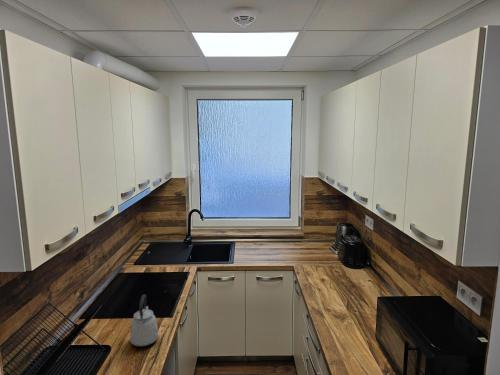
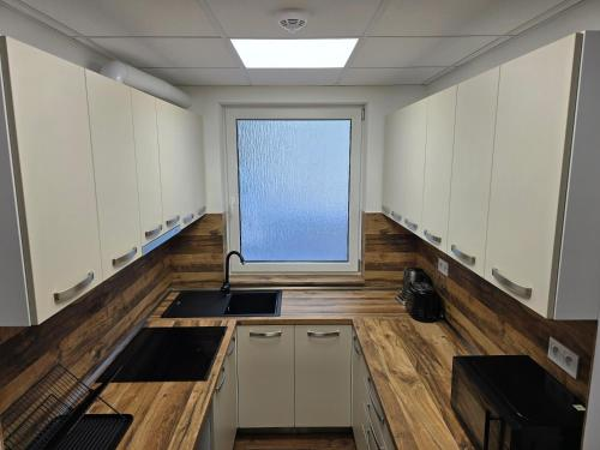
- kettle (144, 316)
